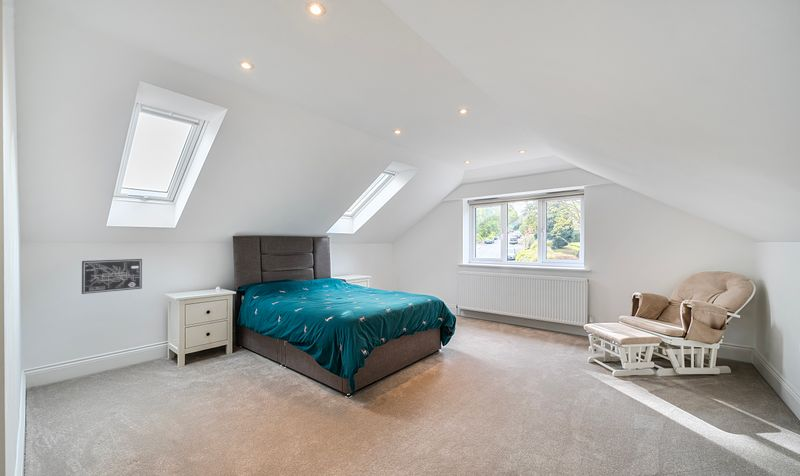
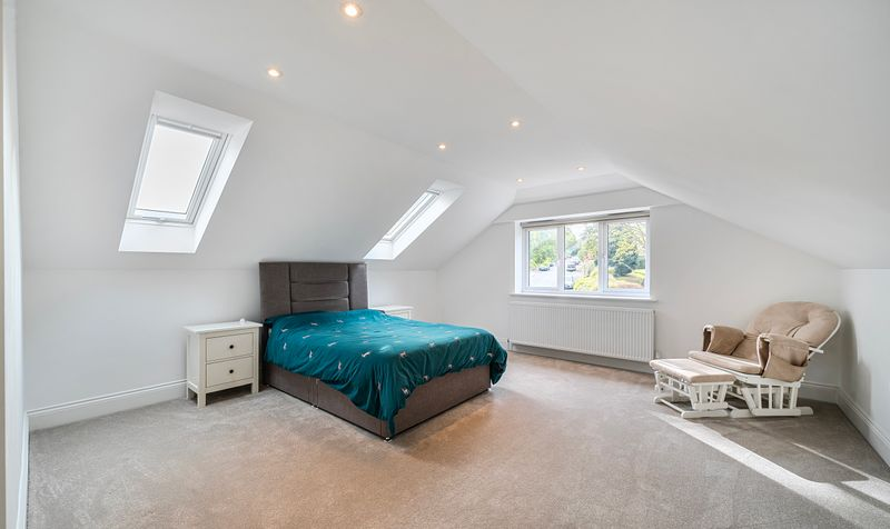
- wall art (113, 275)
